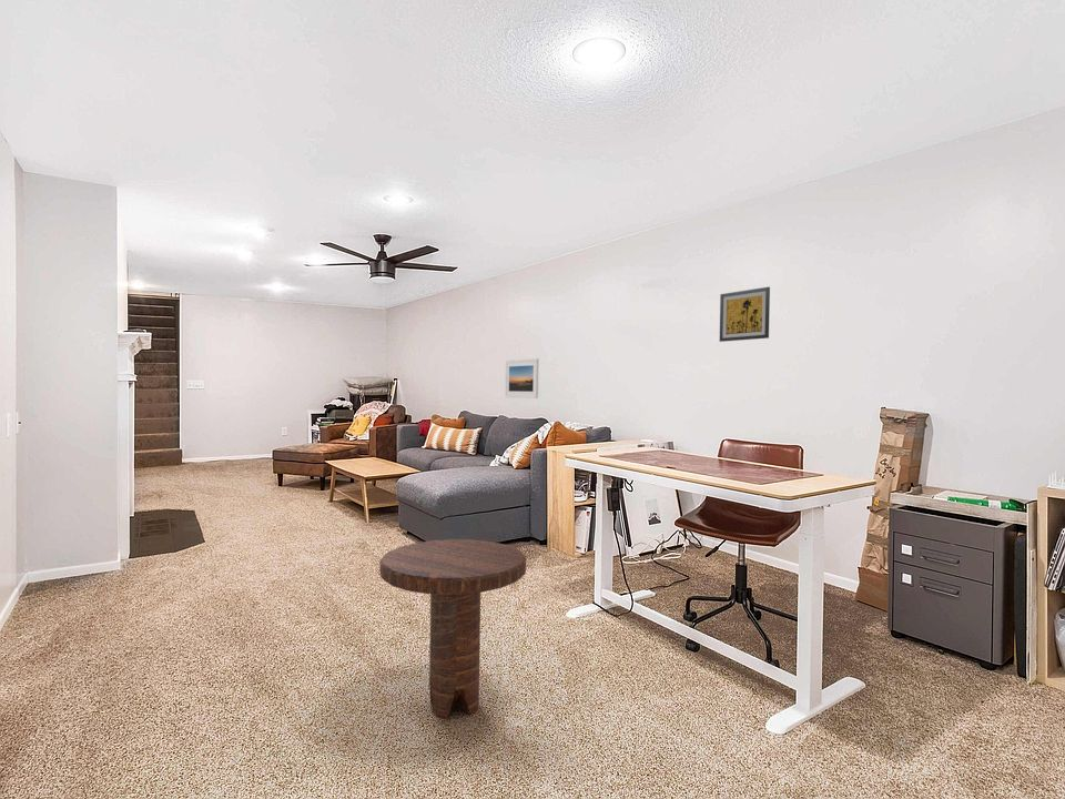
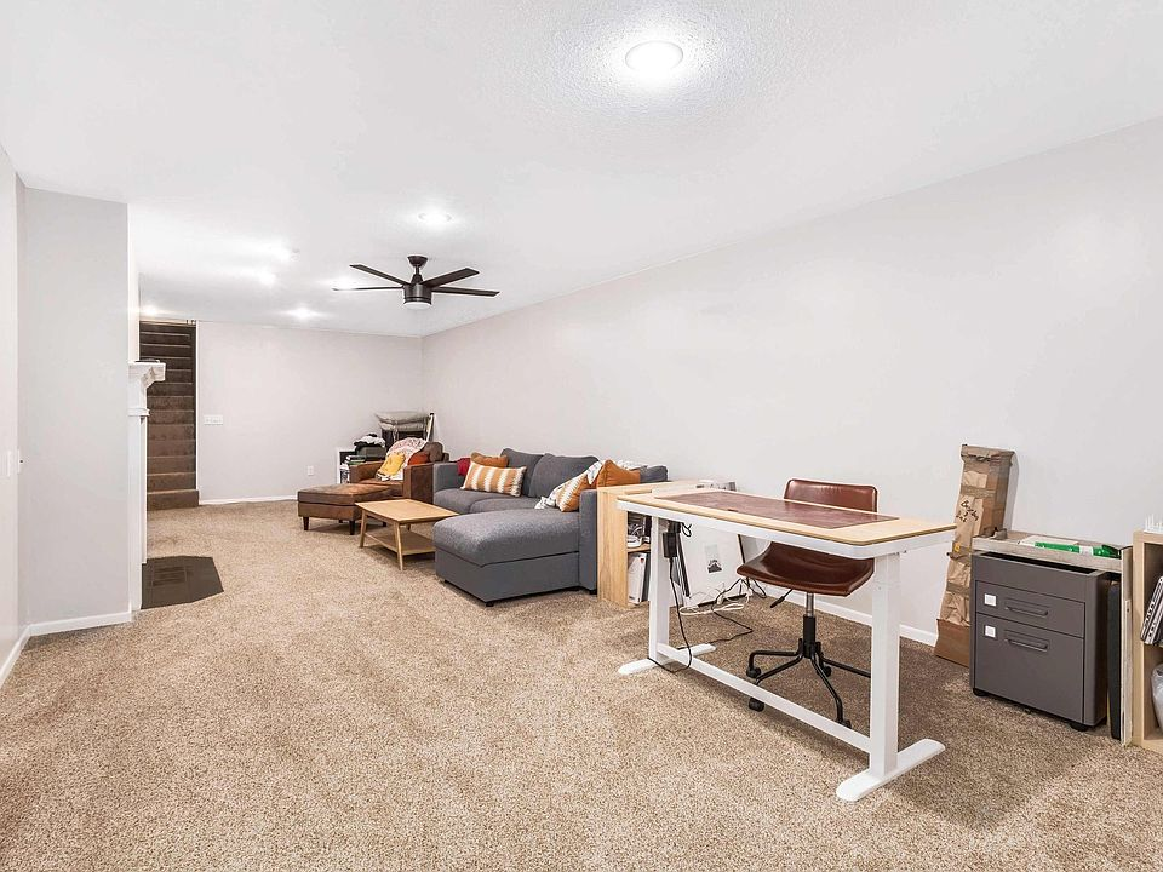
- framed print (520, 378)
- side table (453, 630)
- wall art (743, 315)
